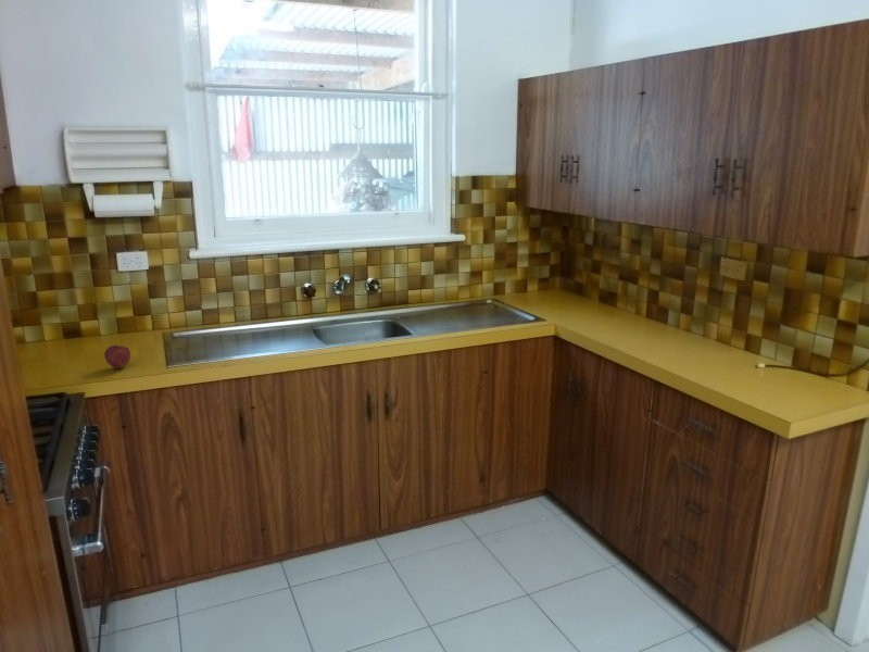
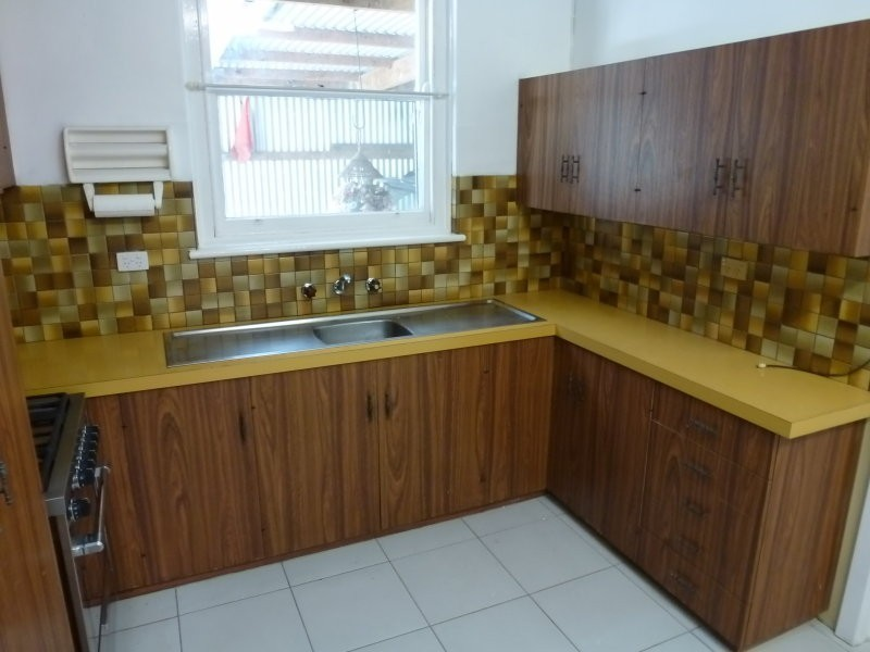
- fruit (117, 356)
